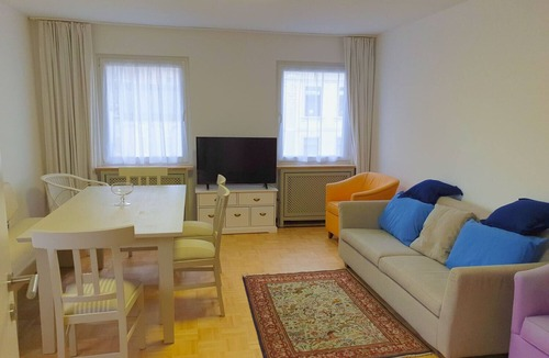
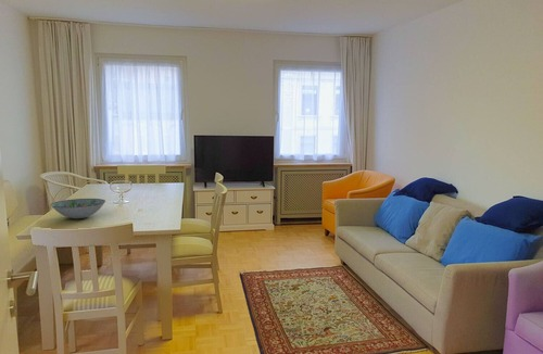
+ decorative bowl (79, 210)
